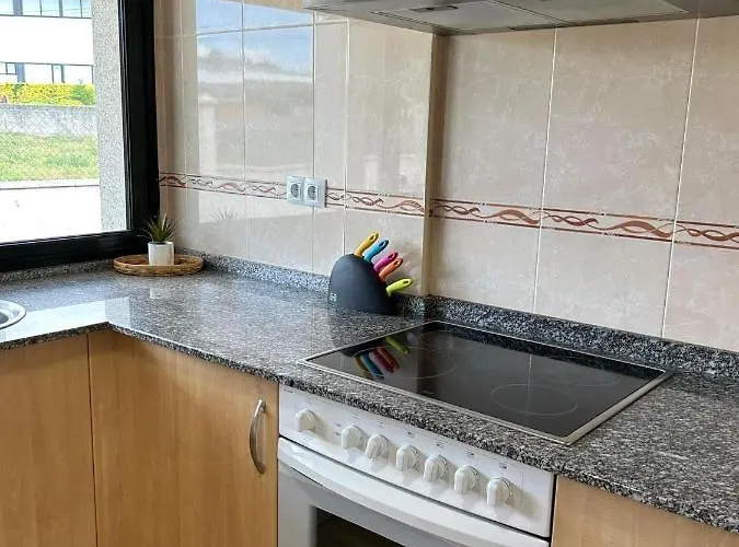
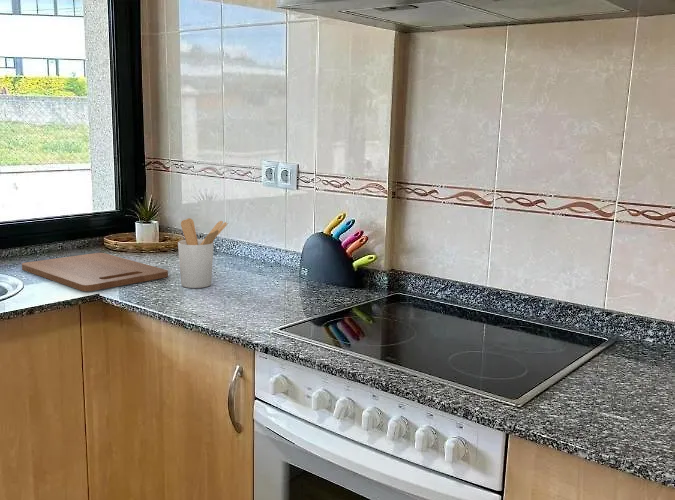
+ cutting board (94, 269)
+ utensil holder (204, 252)
